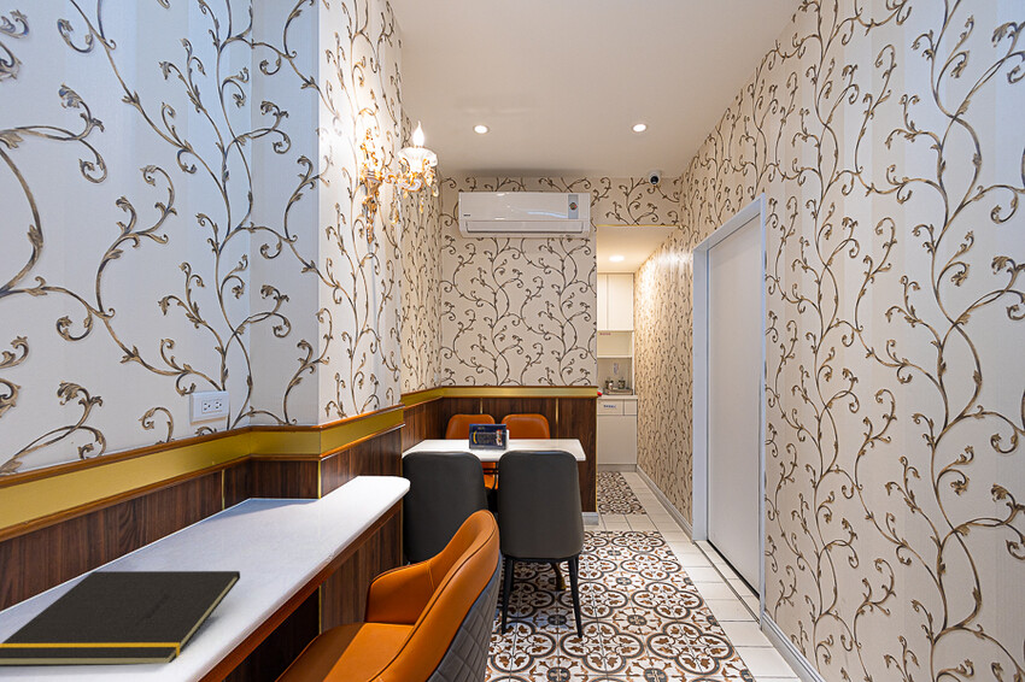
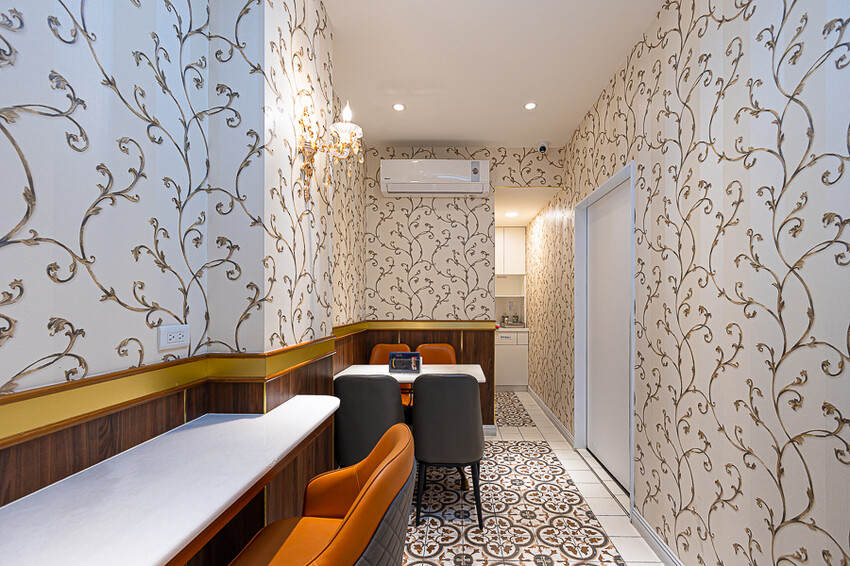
- notepad (127, 612)
